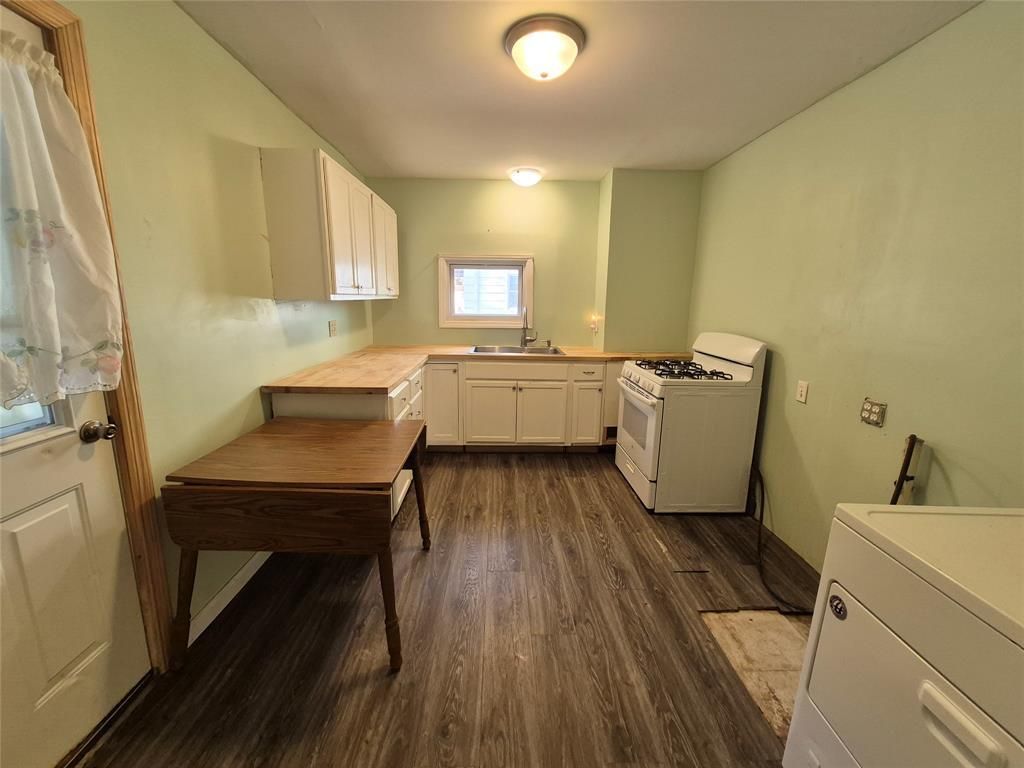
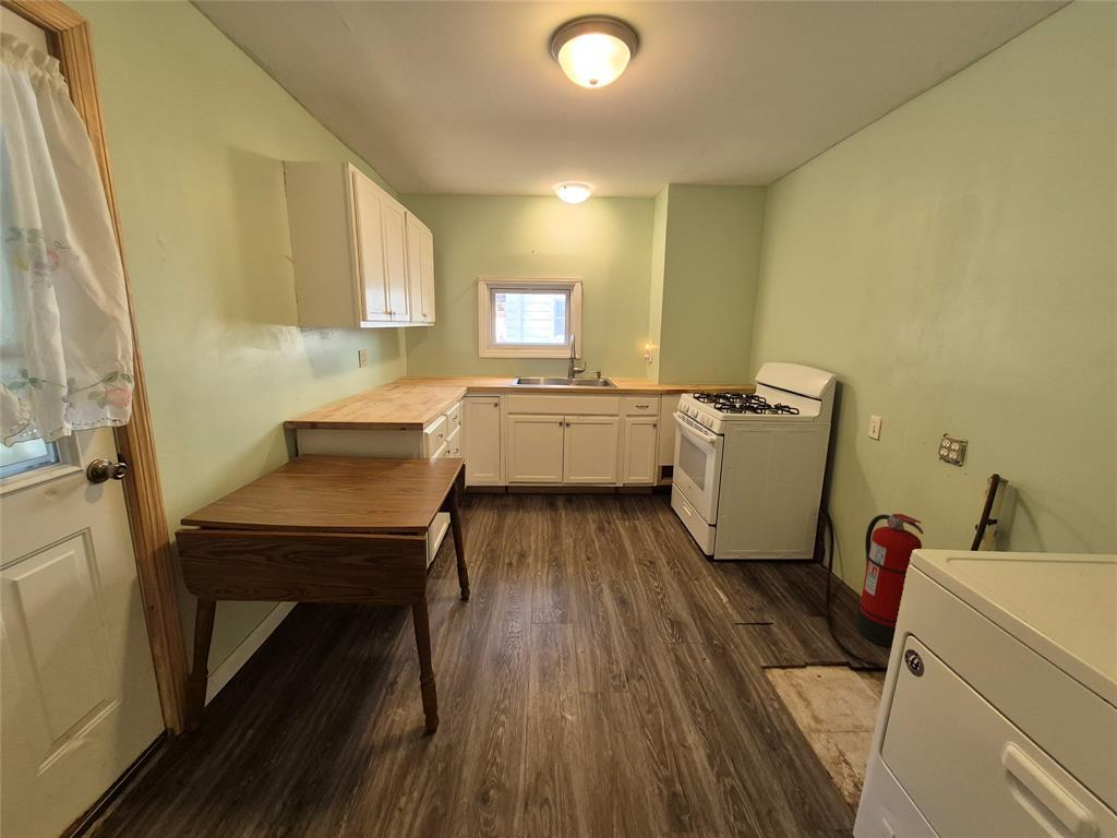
+ fire extinguisher (885, 572)
